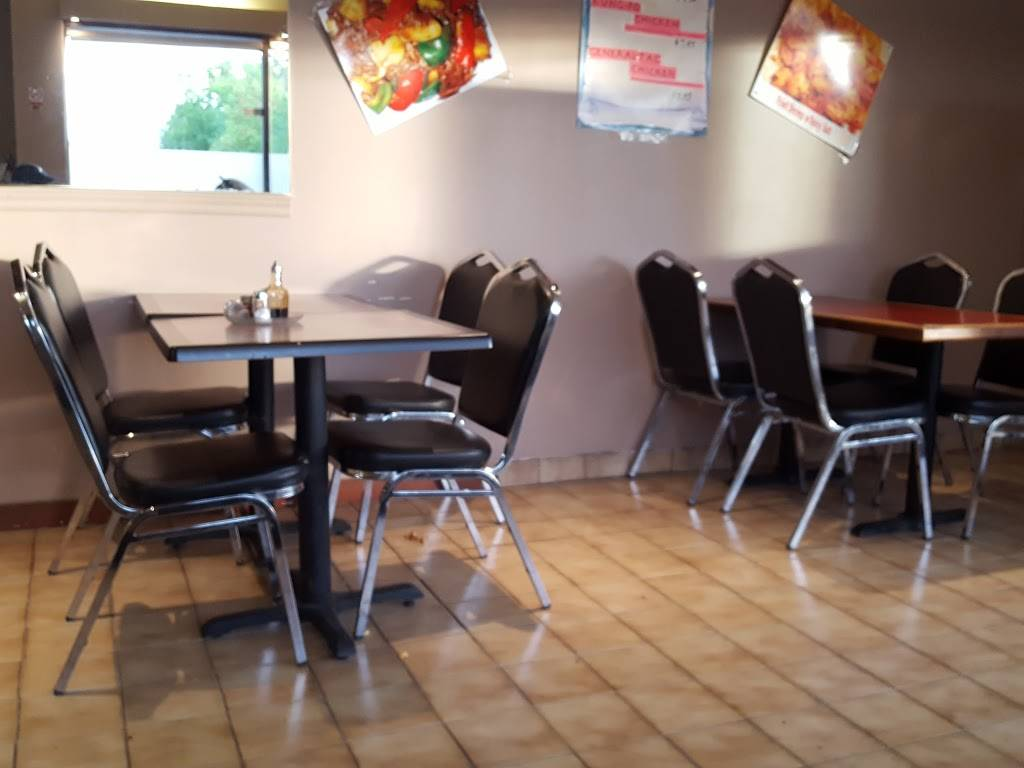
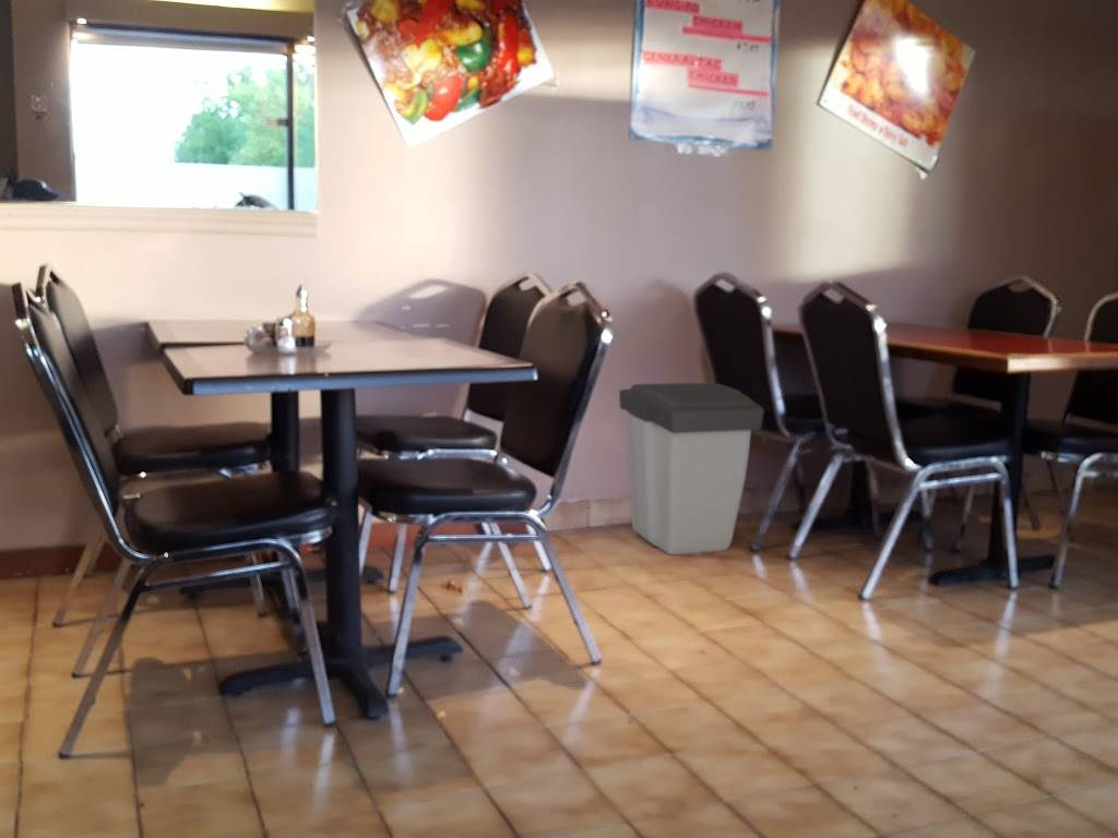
+ trash can (681, 465)
